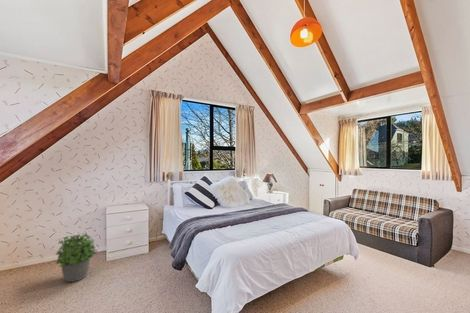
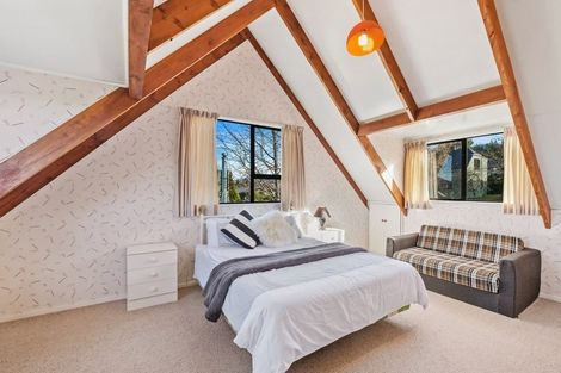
- potted plant (76, 256)
